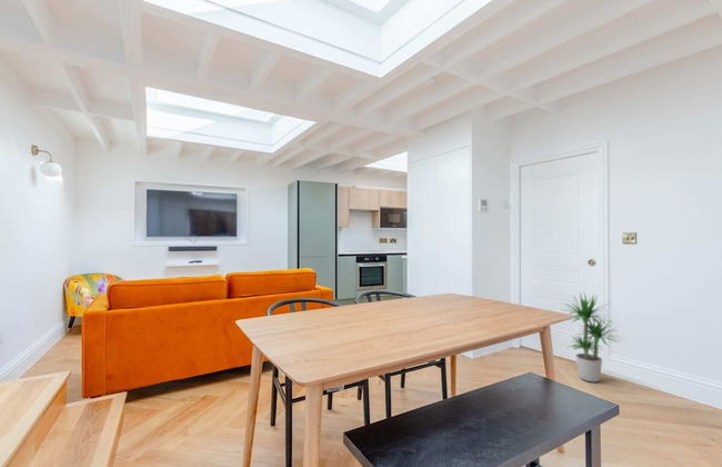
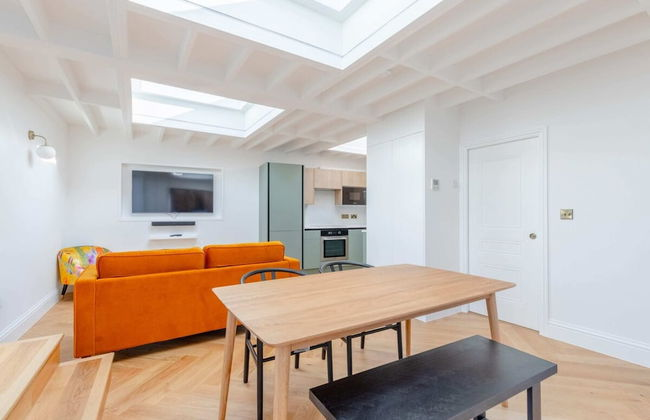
- potted plant (590, 336)
